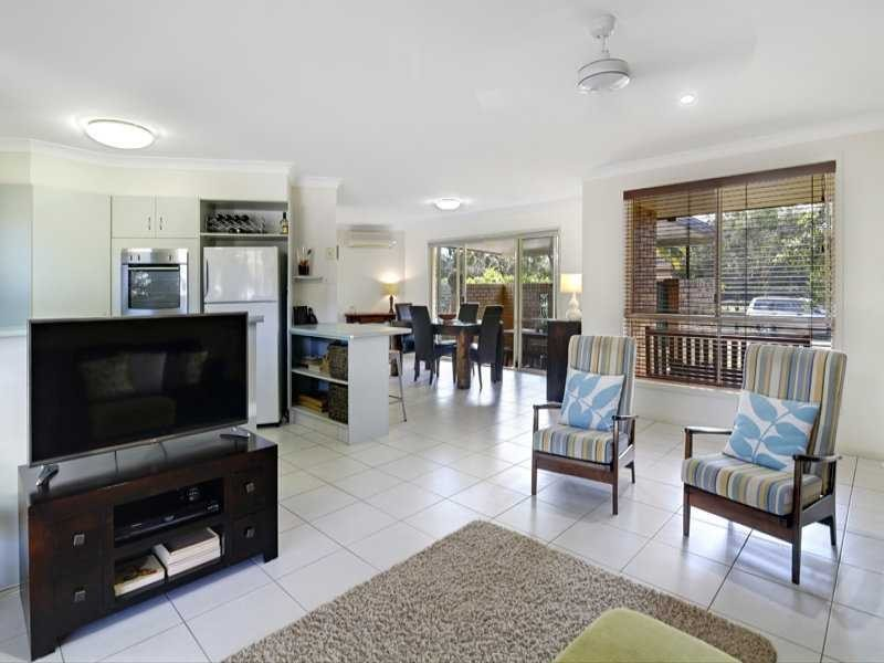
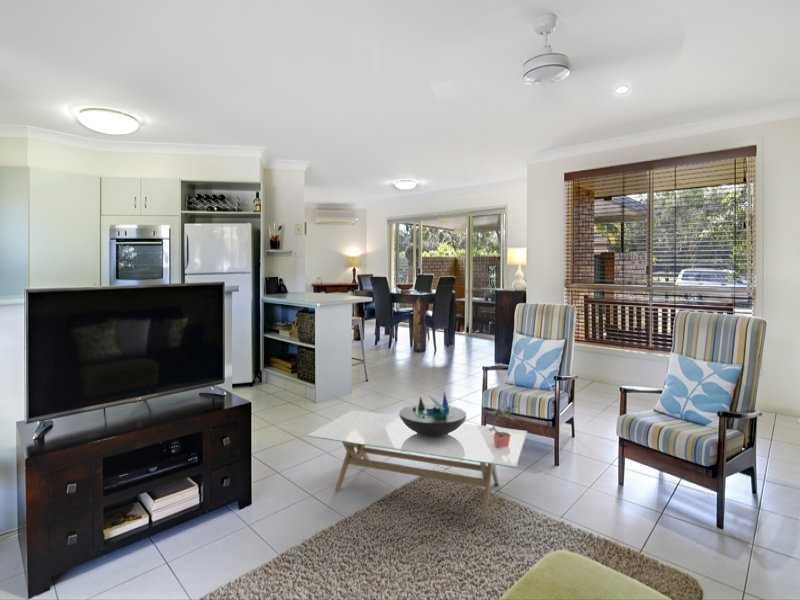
+ potted plant (505, 416)
+ coffee table (418, 459)
+ decorative bowl (432, 412)
